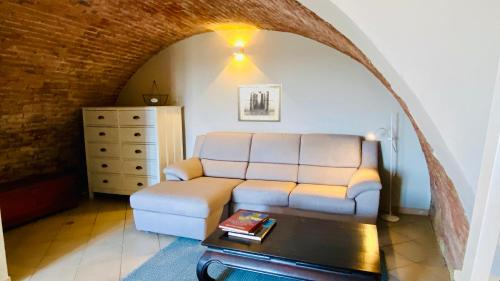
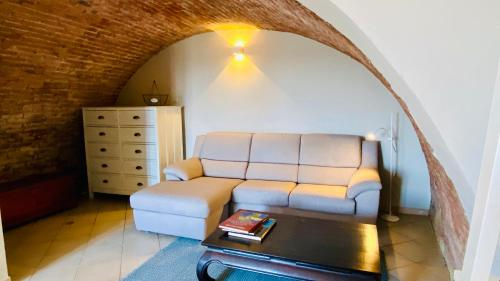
- wall art (259, 103)
